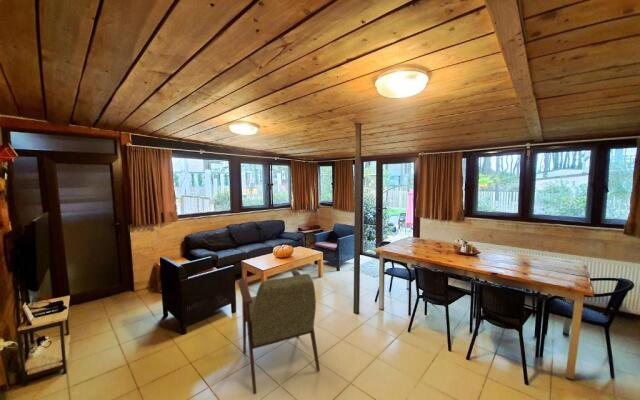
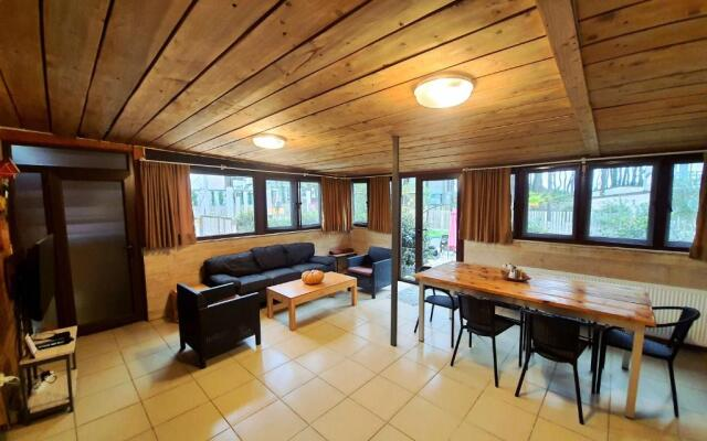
- armchair (278, 314)
